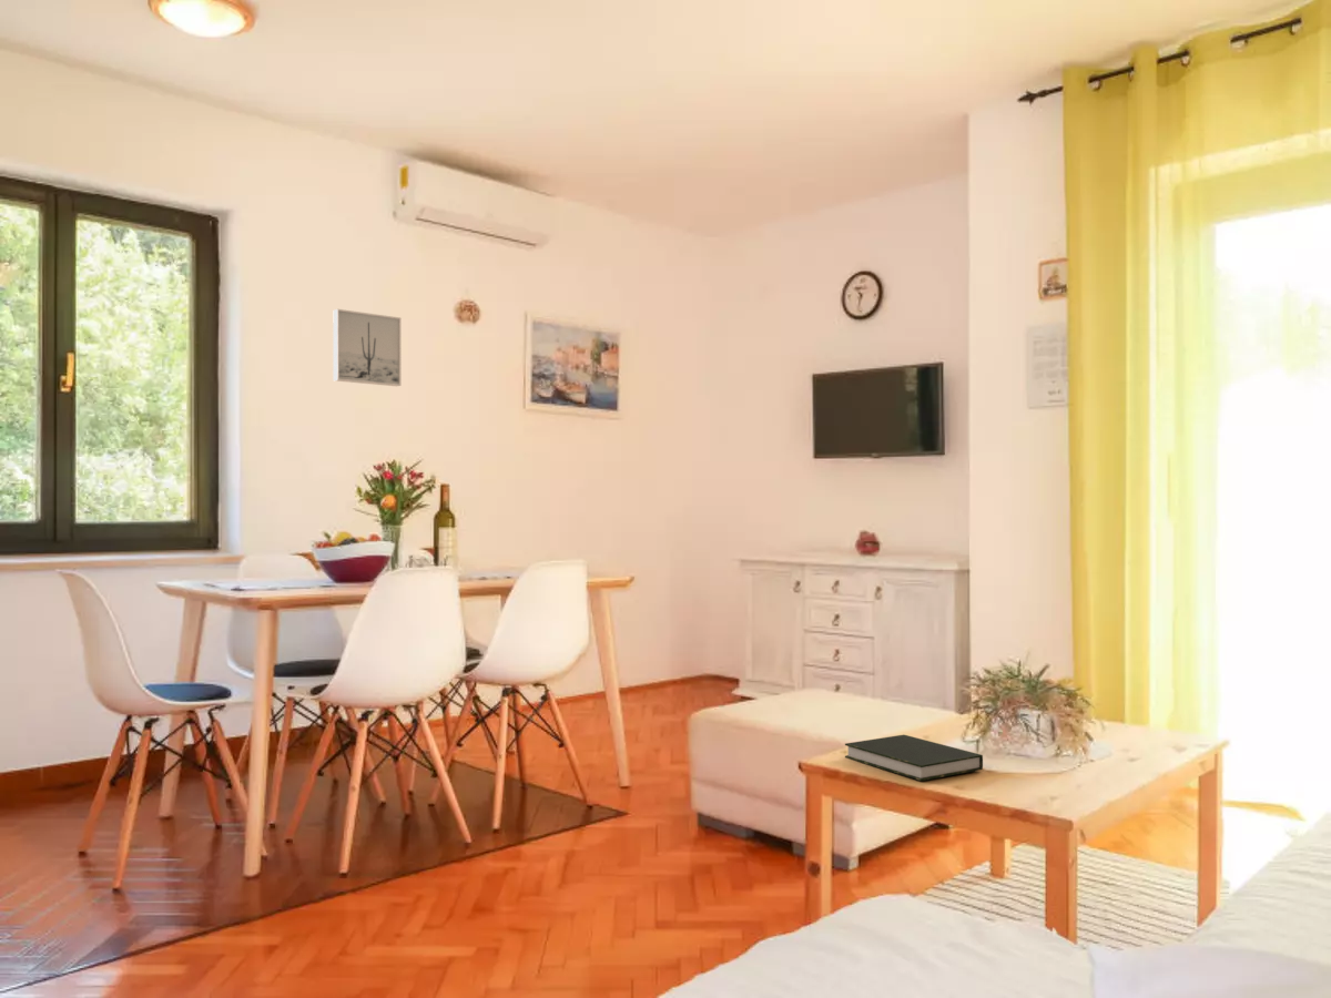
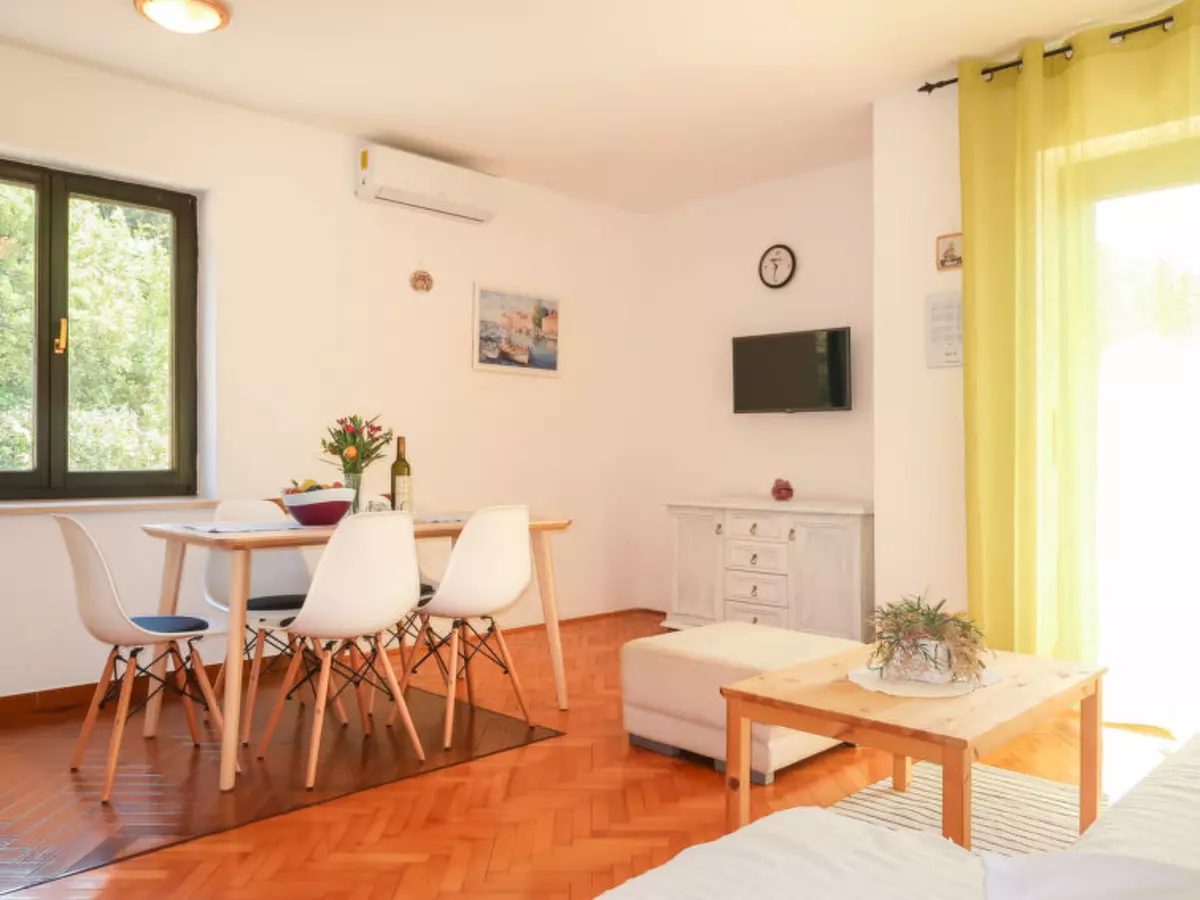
- wall art (367, 348)
- book (912, 755)
